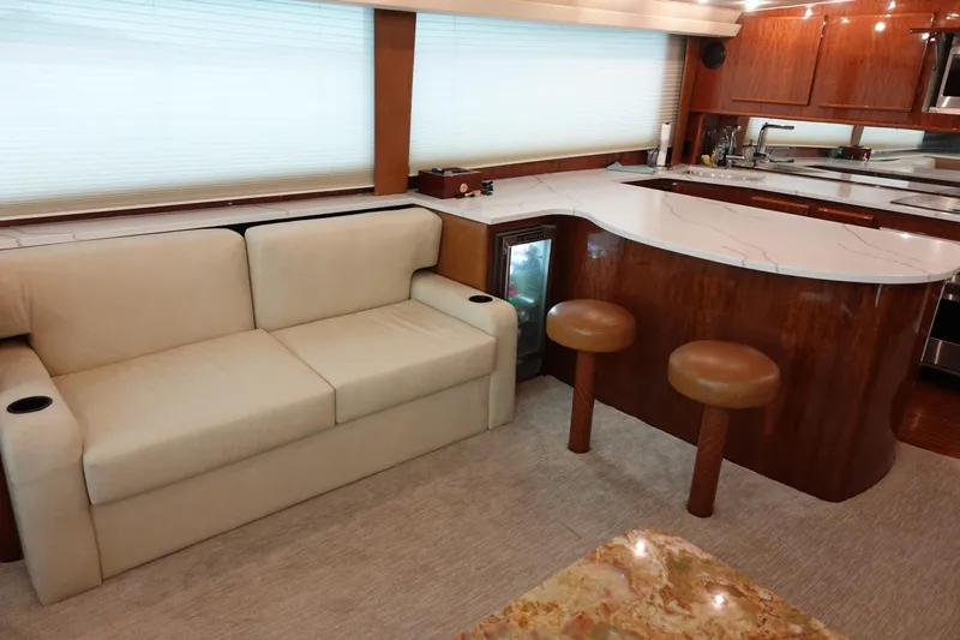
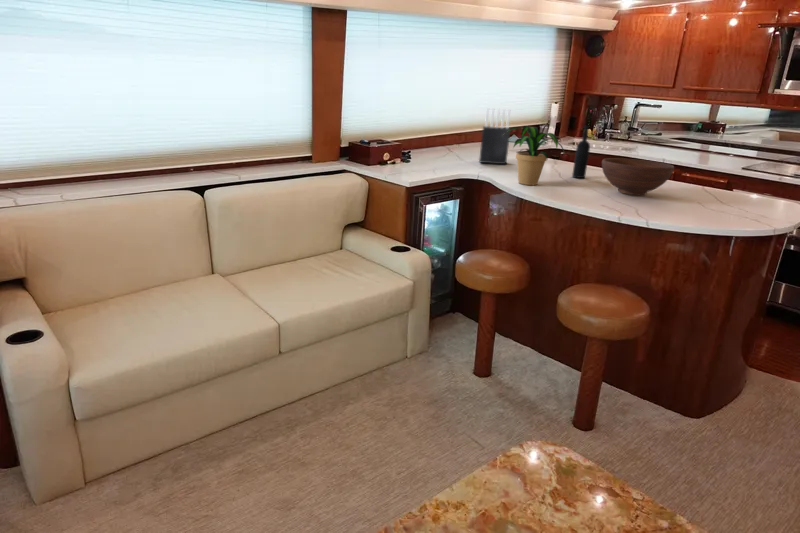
+ fruit bowl (634, 178)
+ potted plant (531, 155)
+ wine bottle (582, 152)
+ knife block (495, 135)
